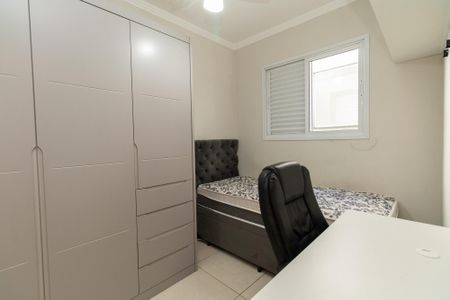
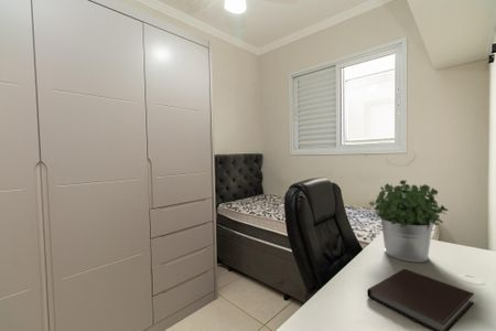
+ potted plant (405, 216)
+ notebook (419, 295)
